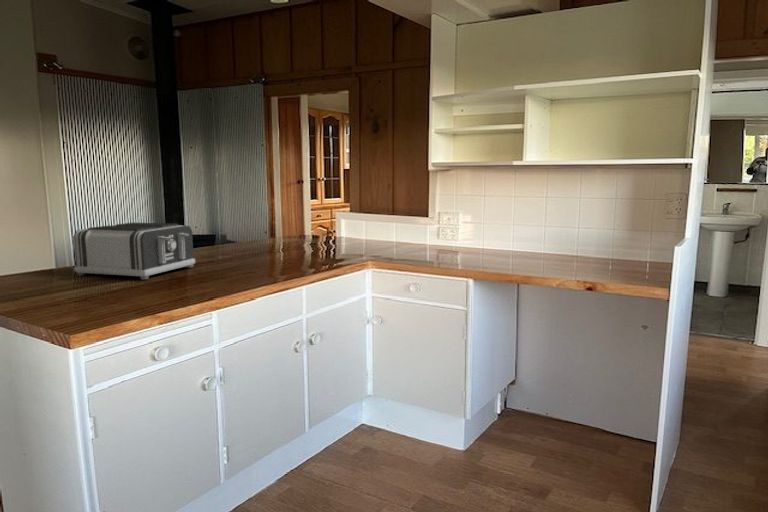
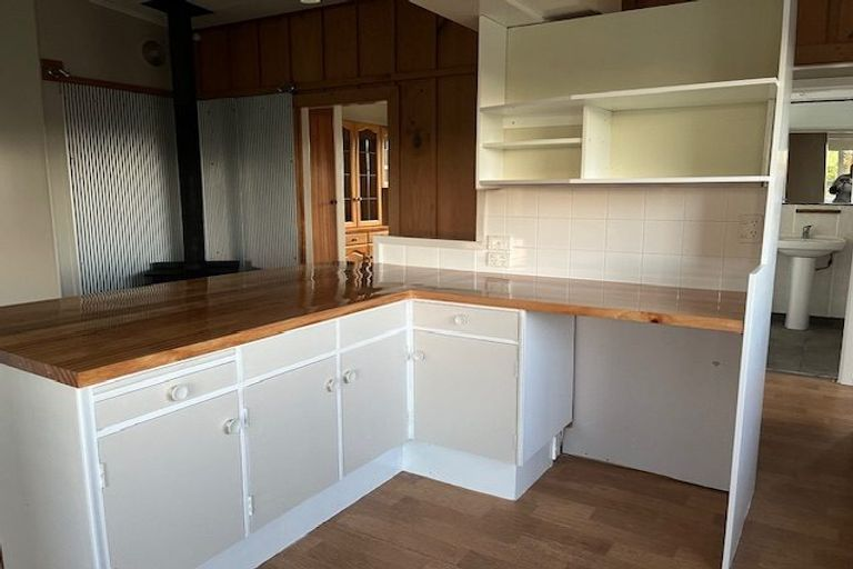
- toaster (139, 248)
